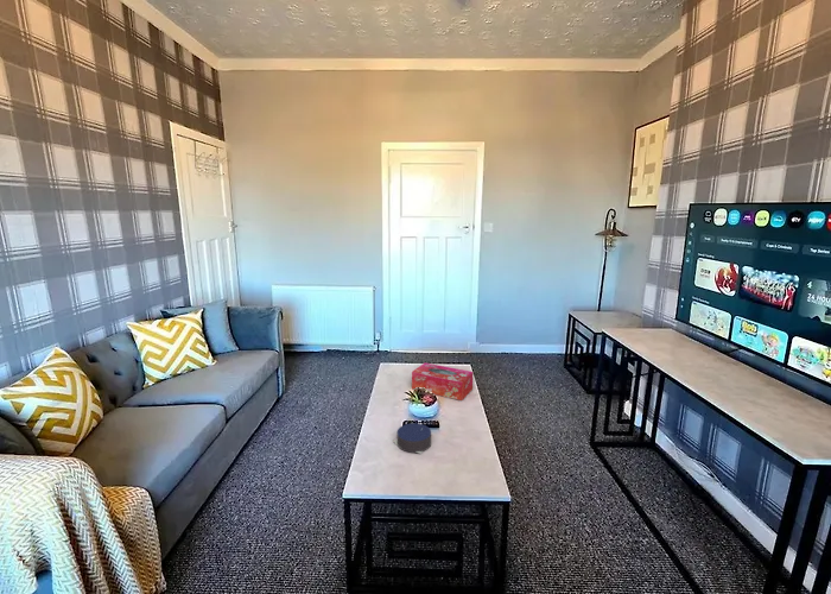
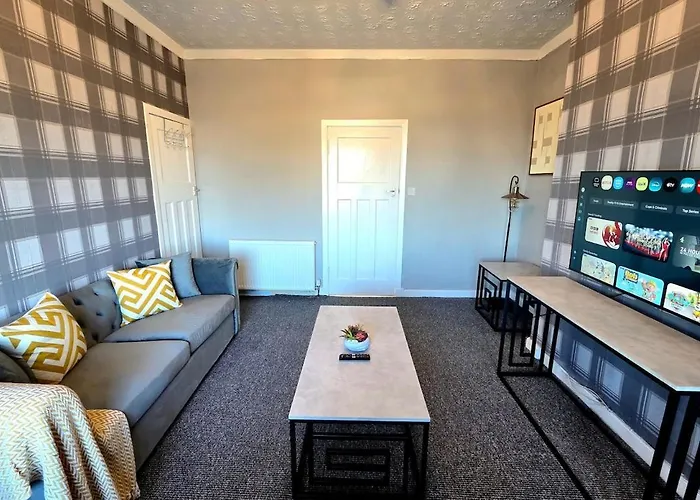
- tissue box (442, 380)
- candle (413, 436)
